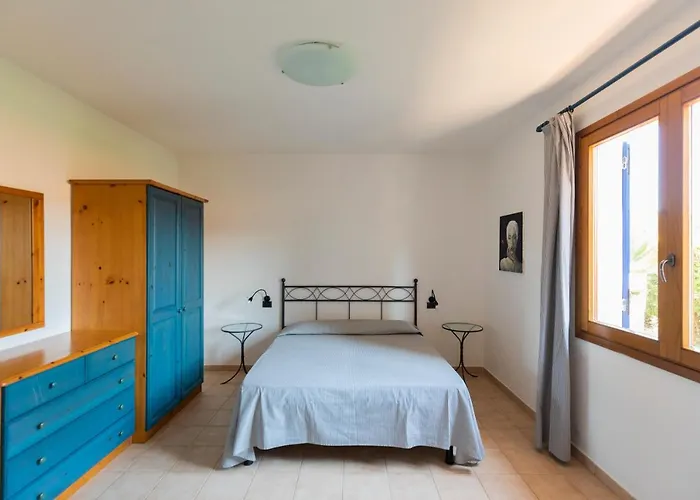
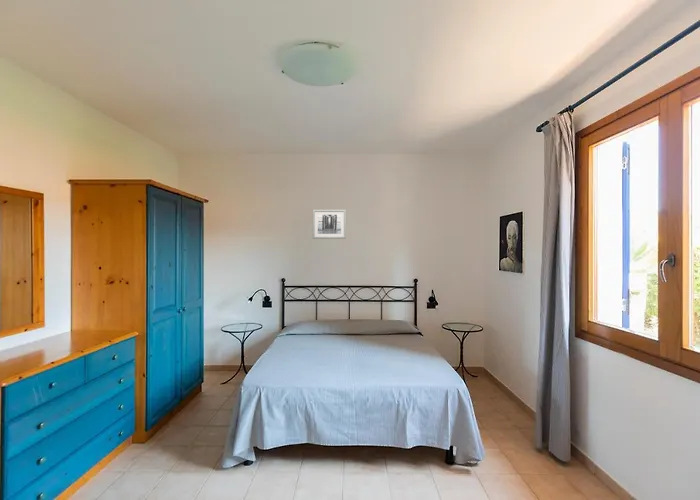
+ wall art (329, 224)
